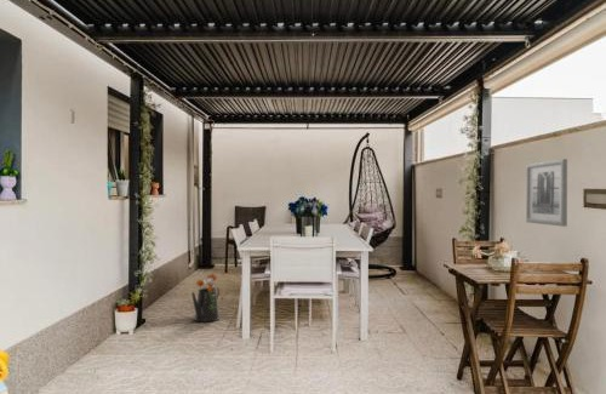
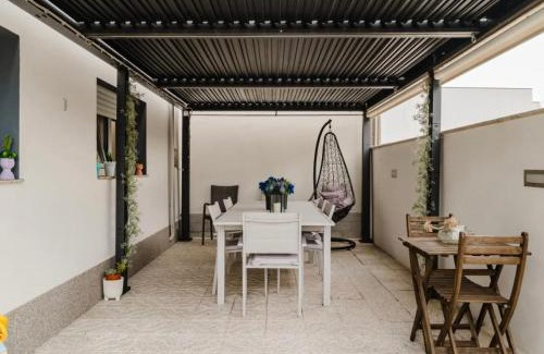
- wall art (544, 193)
- watering can (206, 297)
